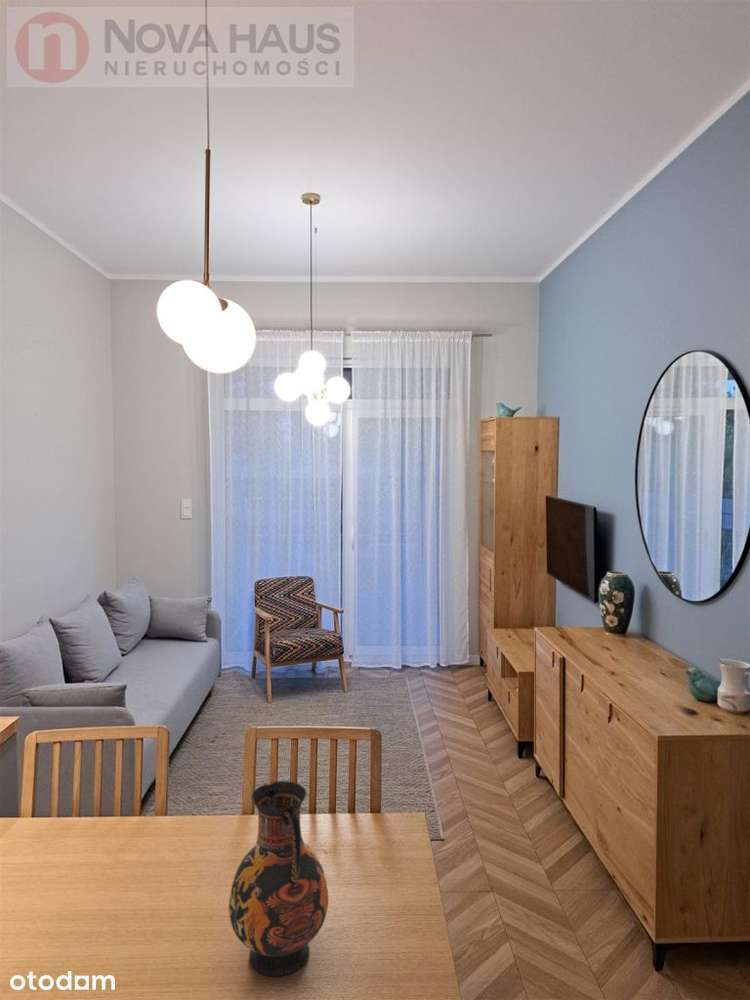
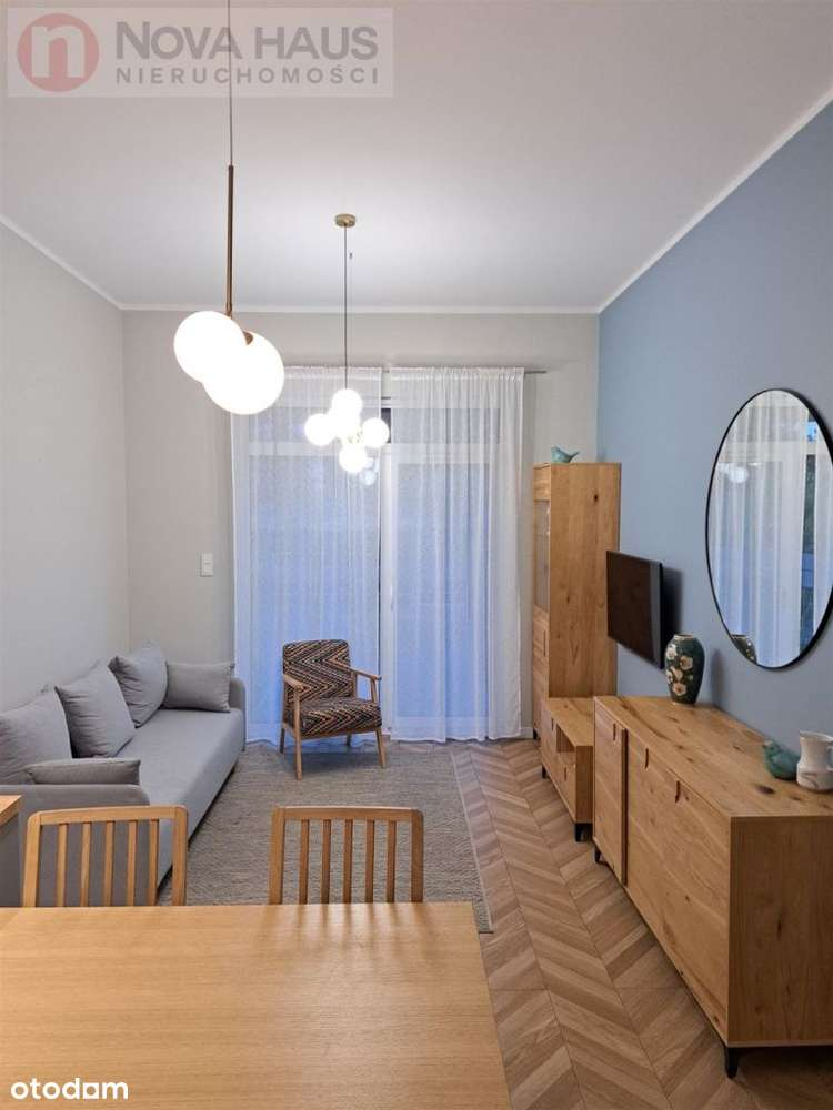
- vase (278, 874)
